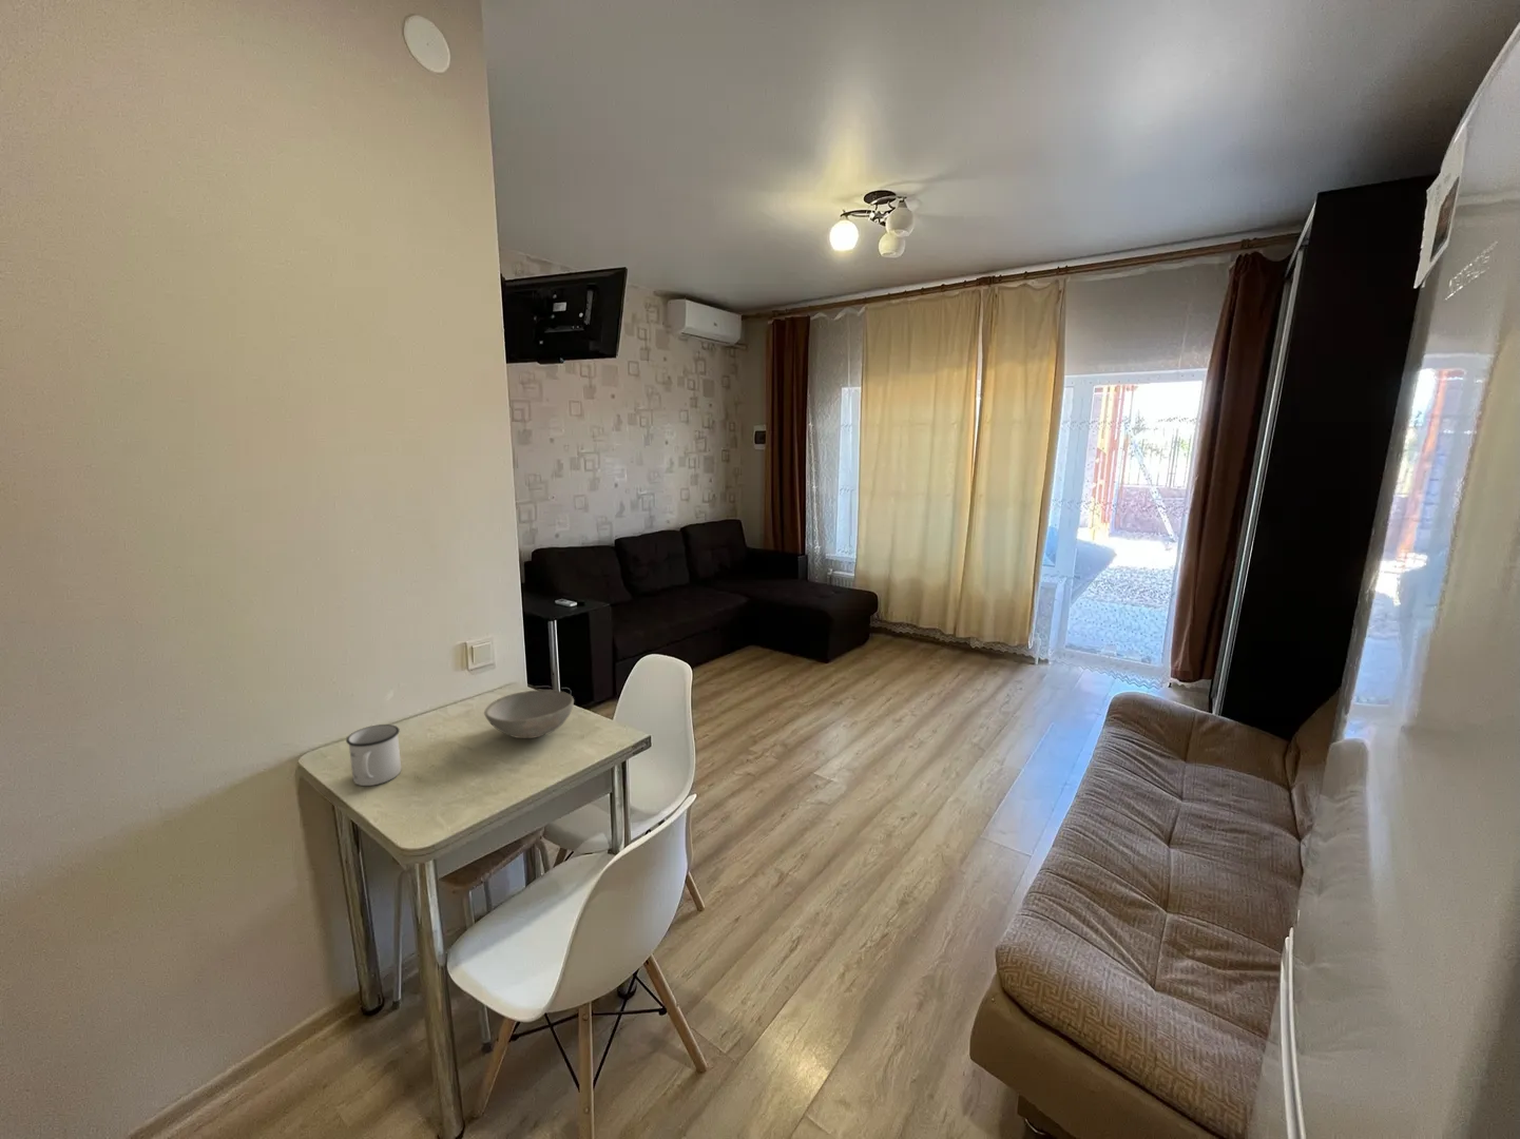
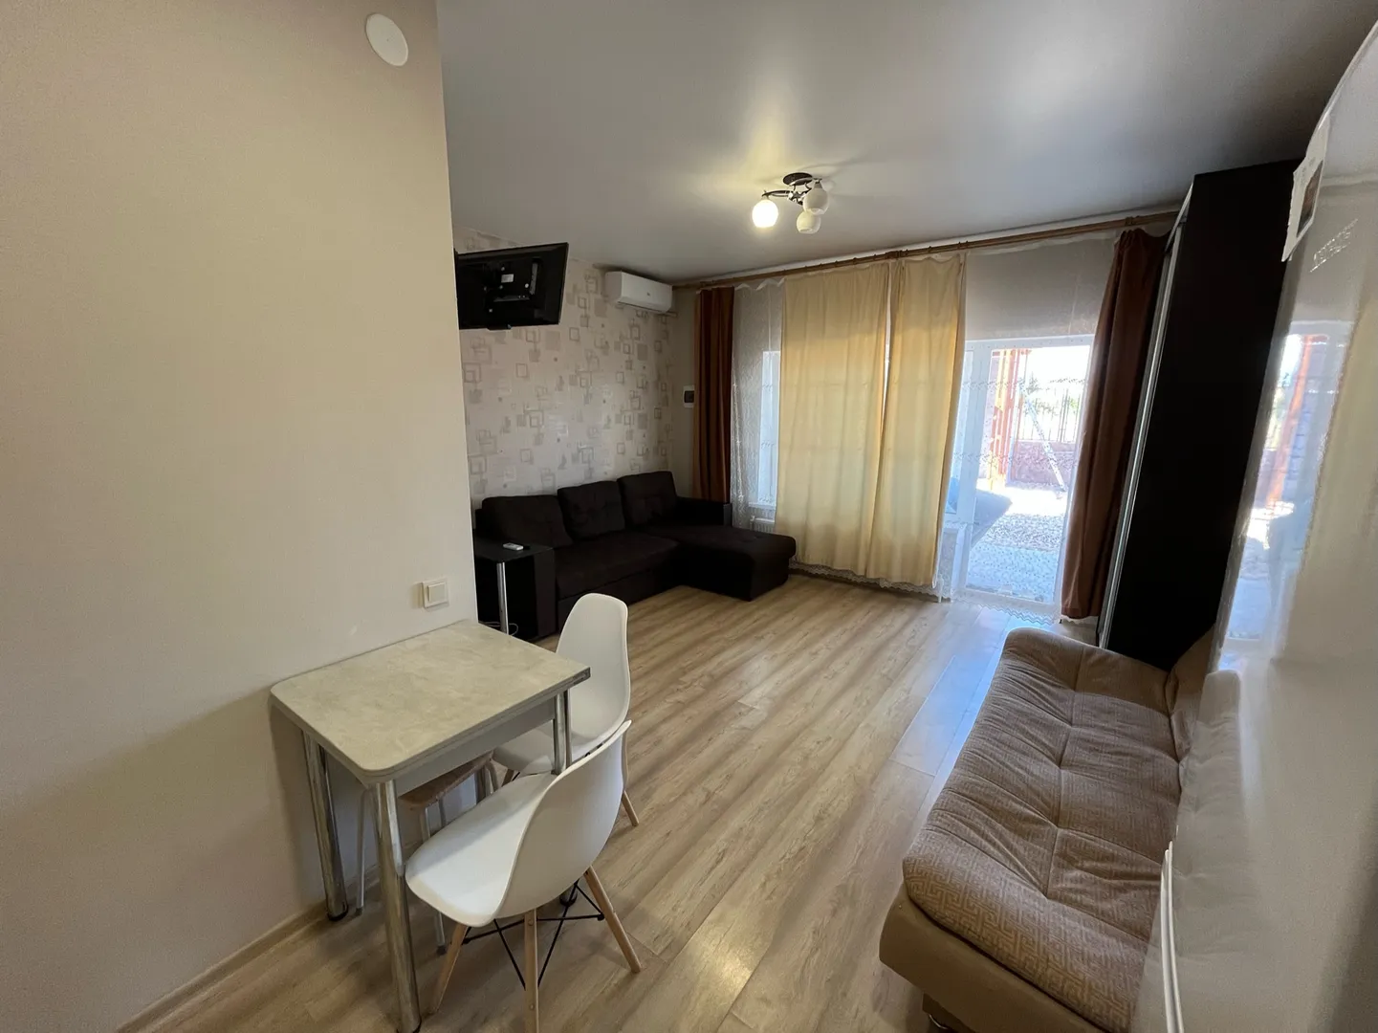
- bowl (530, 717)
- mug (373, 759)
